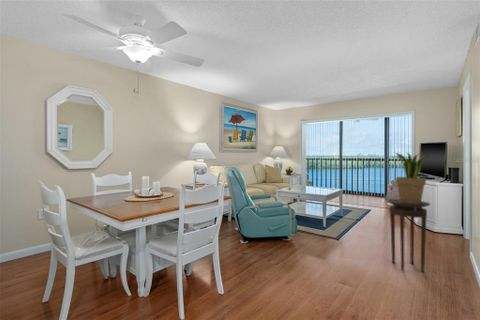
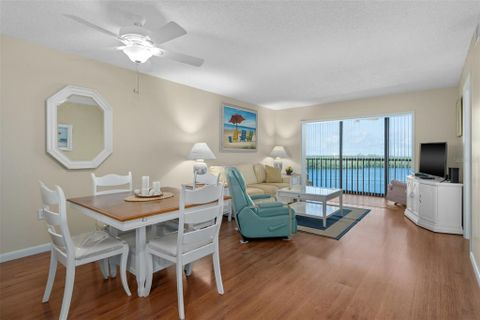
- stool (410, 234)
- potted plant (409, 176)
